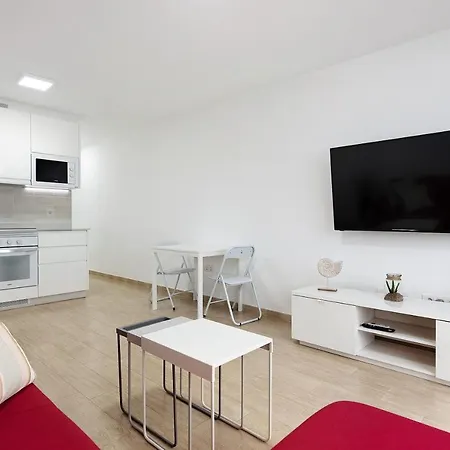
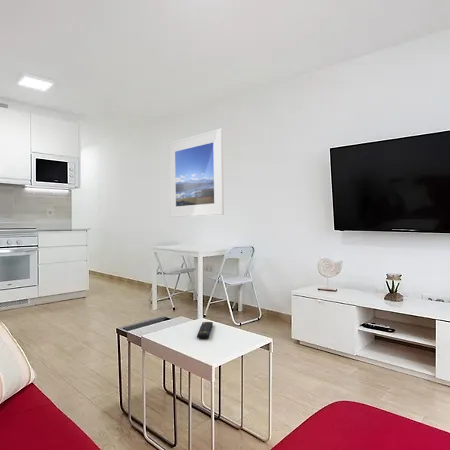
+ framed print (193, 176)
+ remote control (205, 329)
